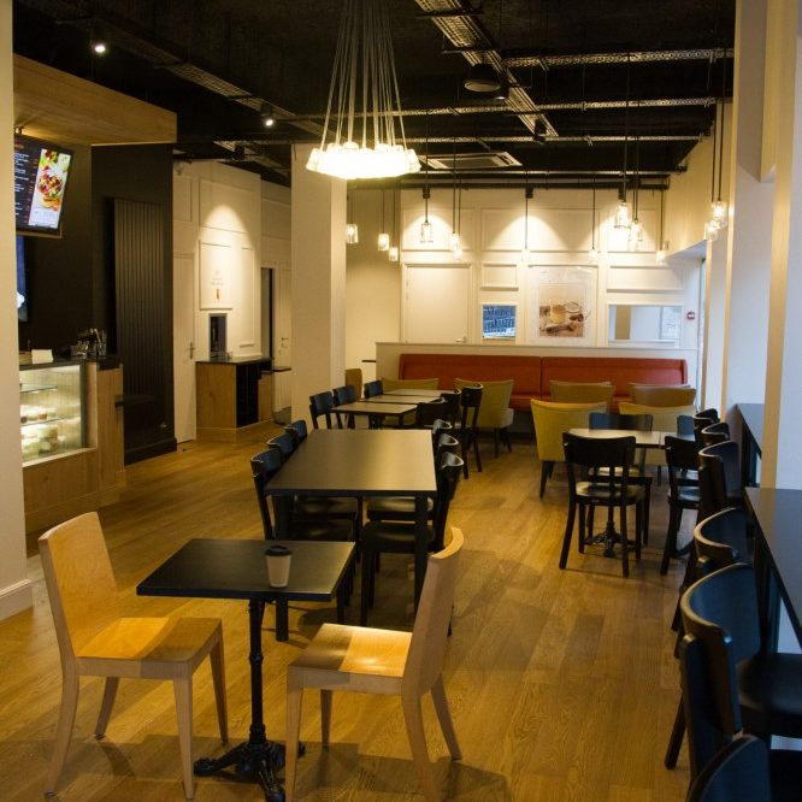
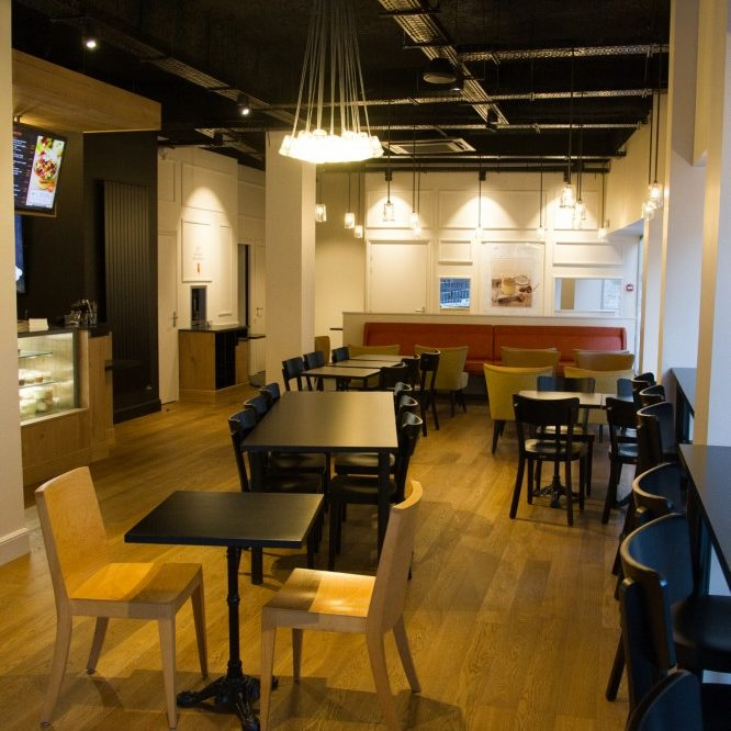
- coffee cup (278, 565)
